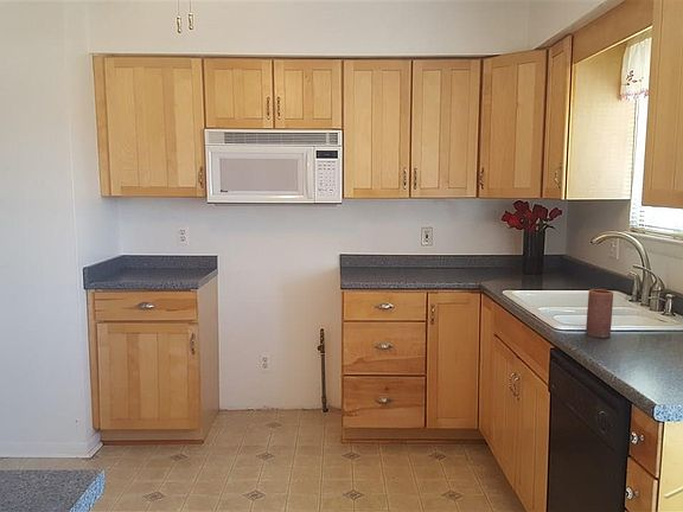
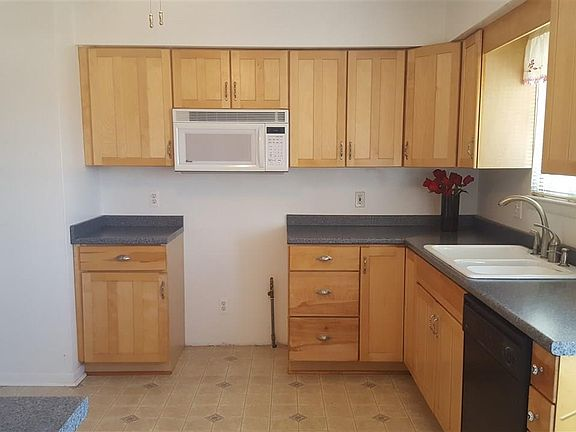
- candle (599, 312)
